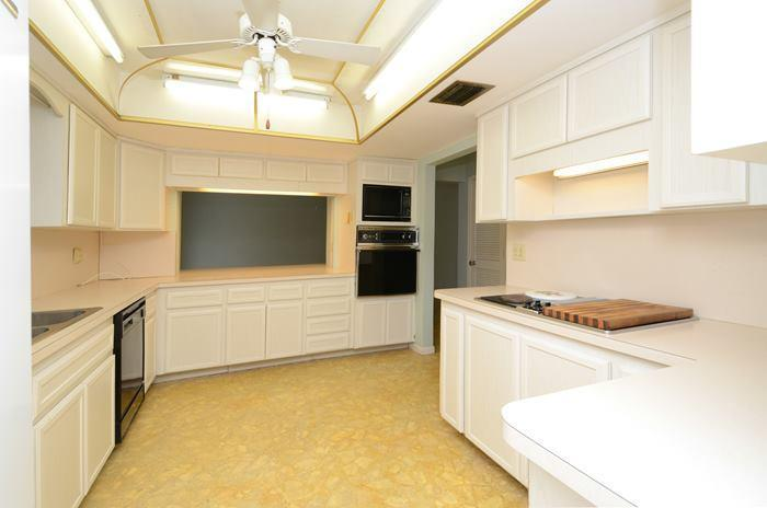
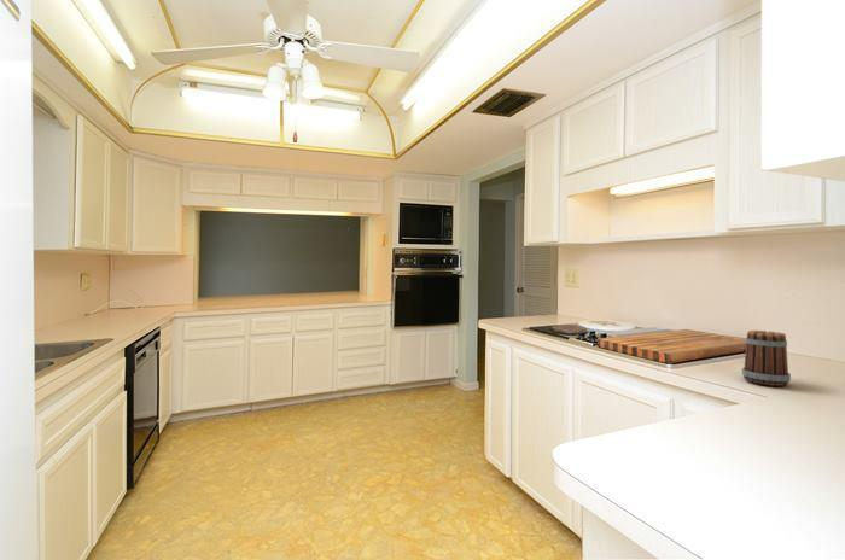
+ mug (763, 355)
